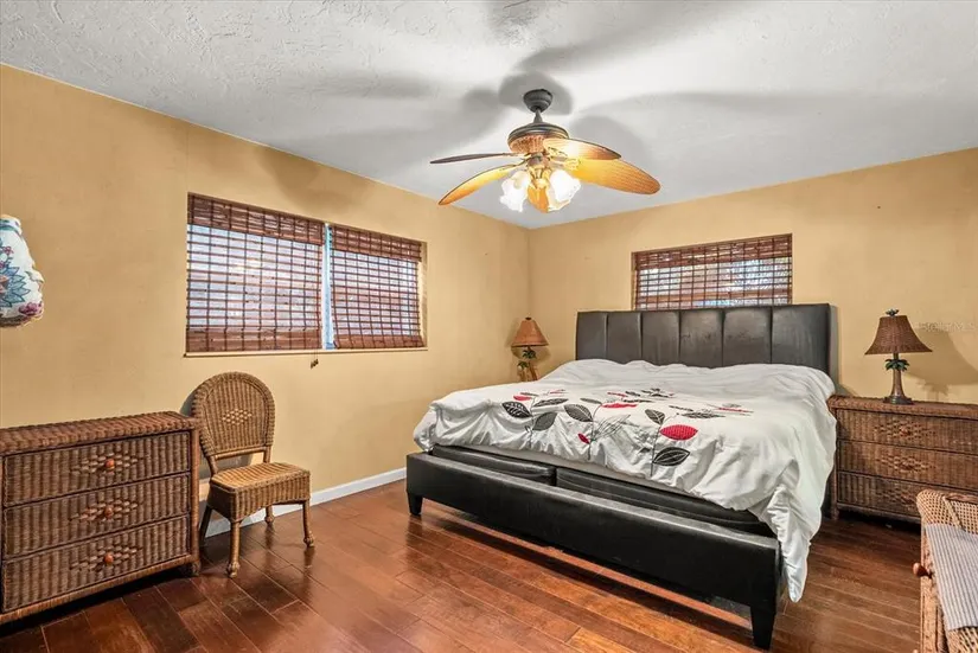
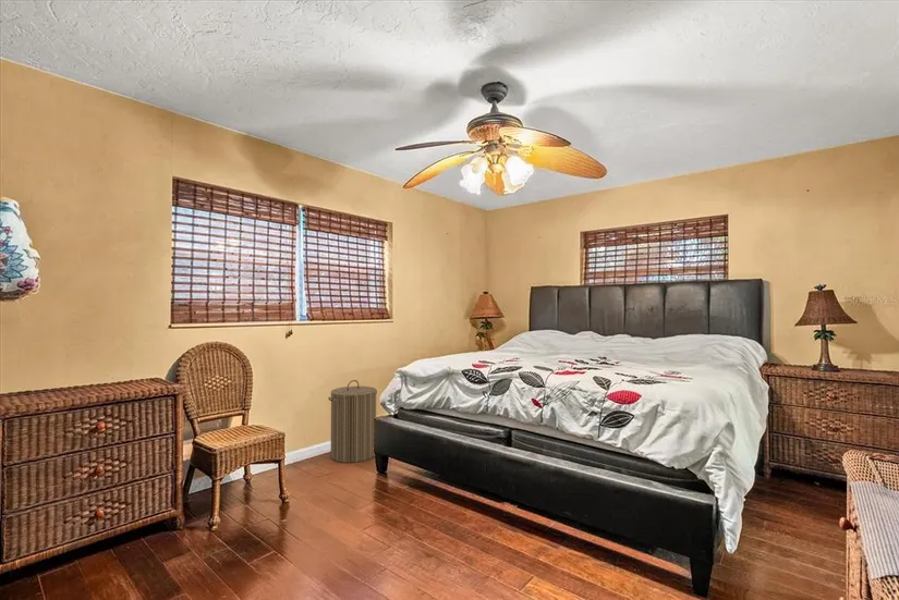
+ laundry hamper (353, 417)
